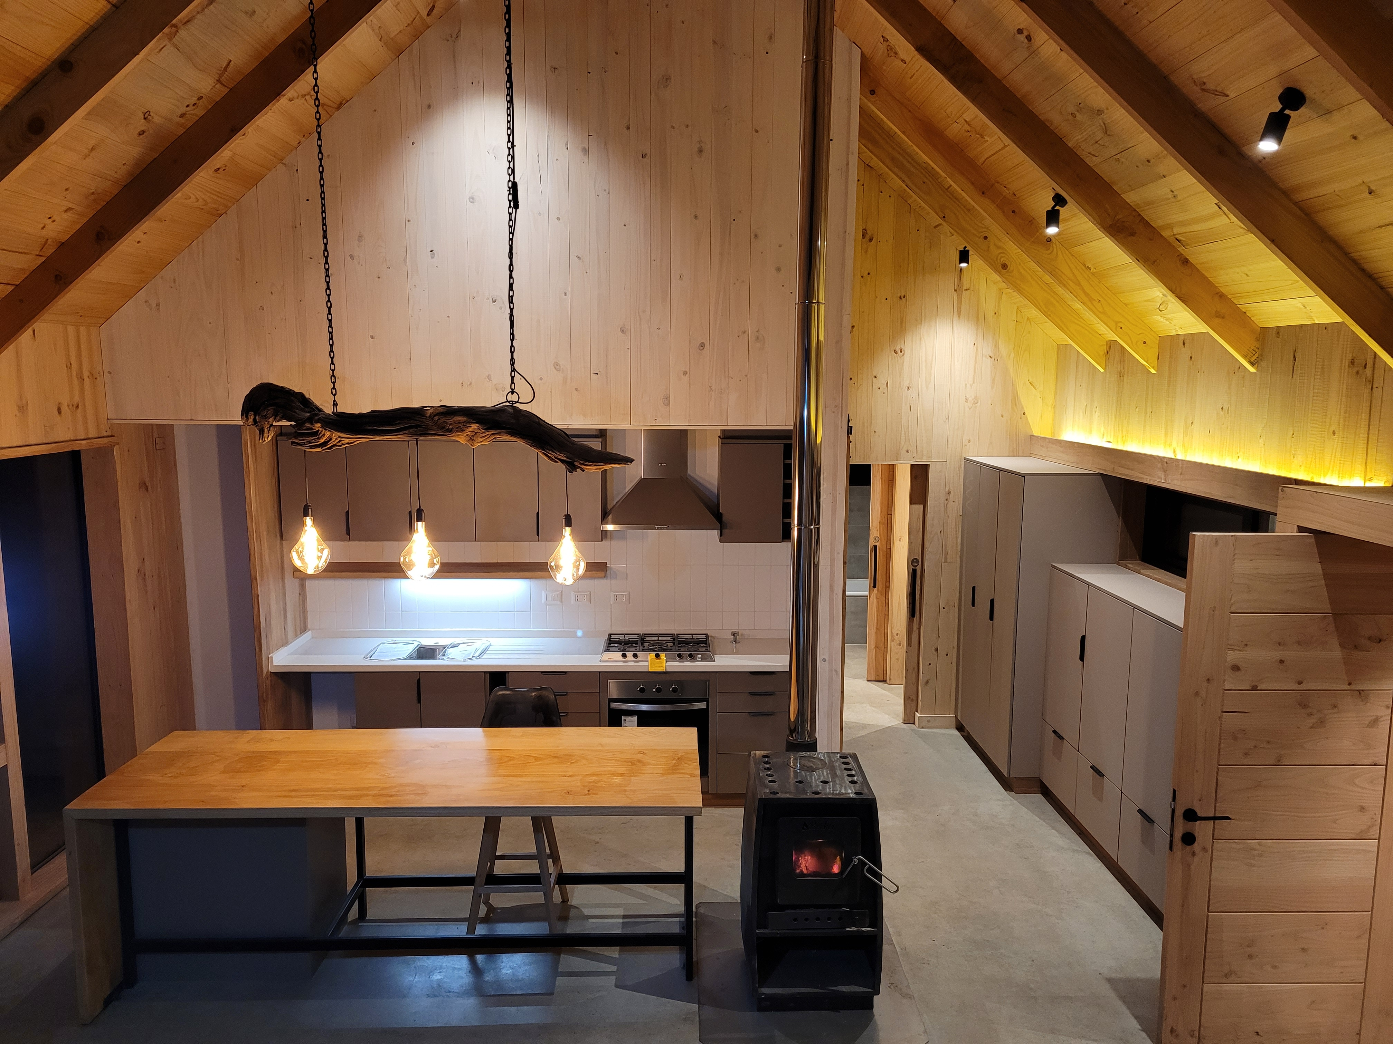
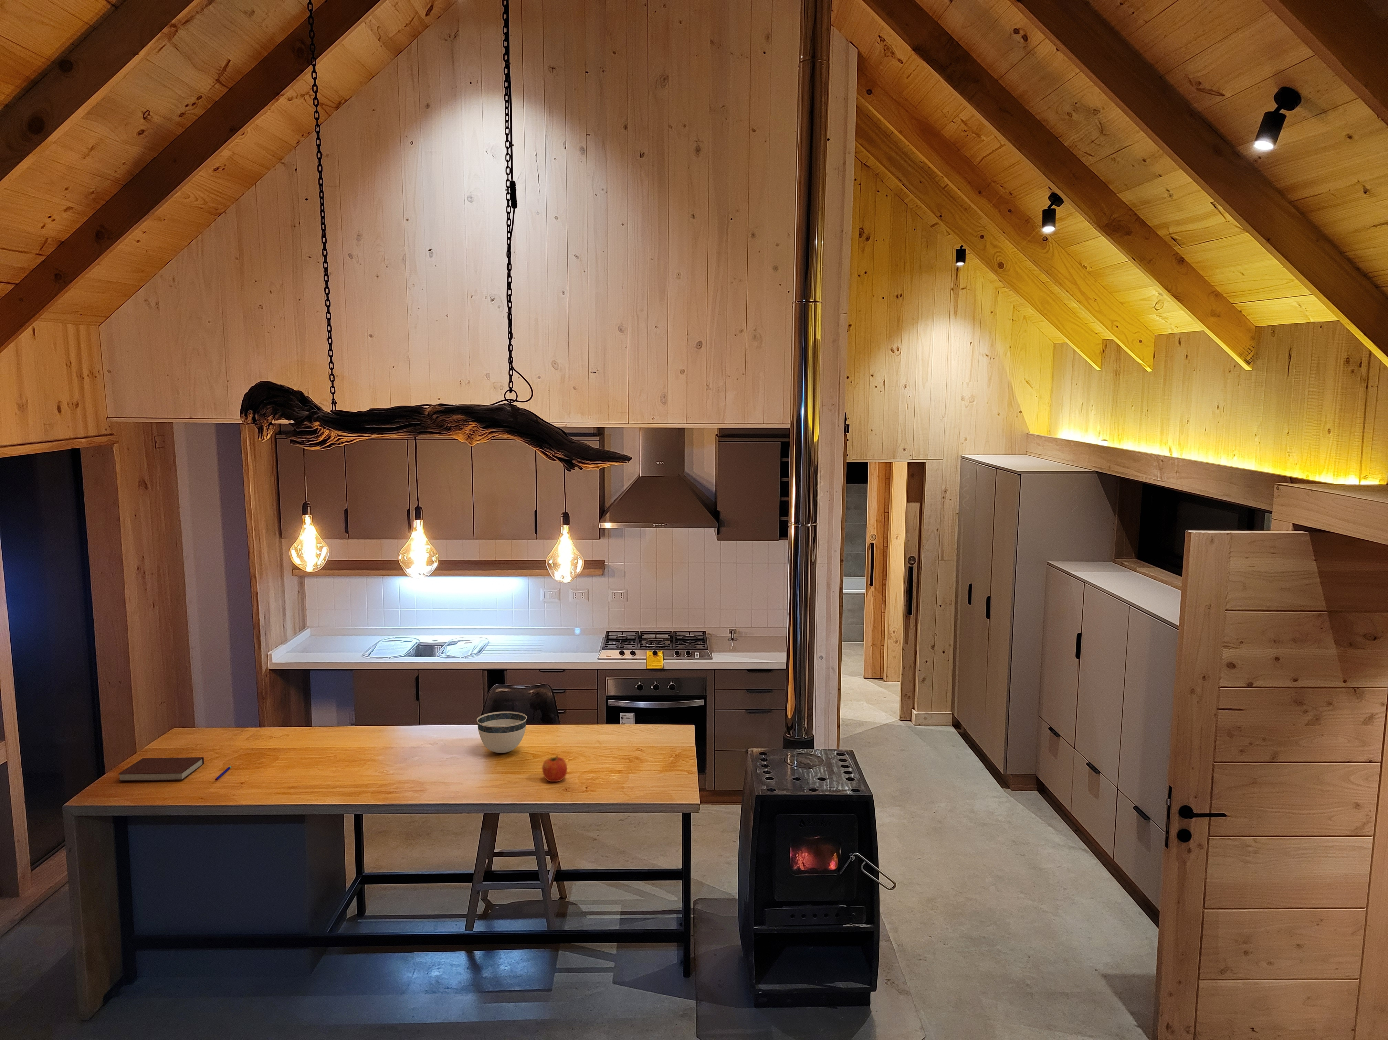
+ bowl (502, 735)
+ pen (223, 772)
+ fruit (554, 768)
+ notebook (162, 769)
